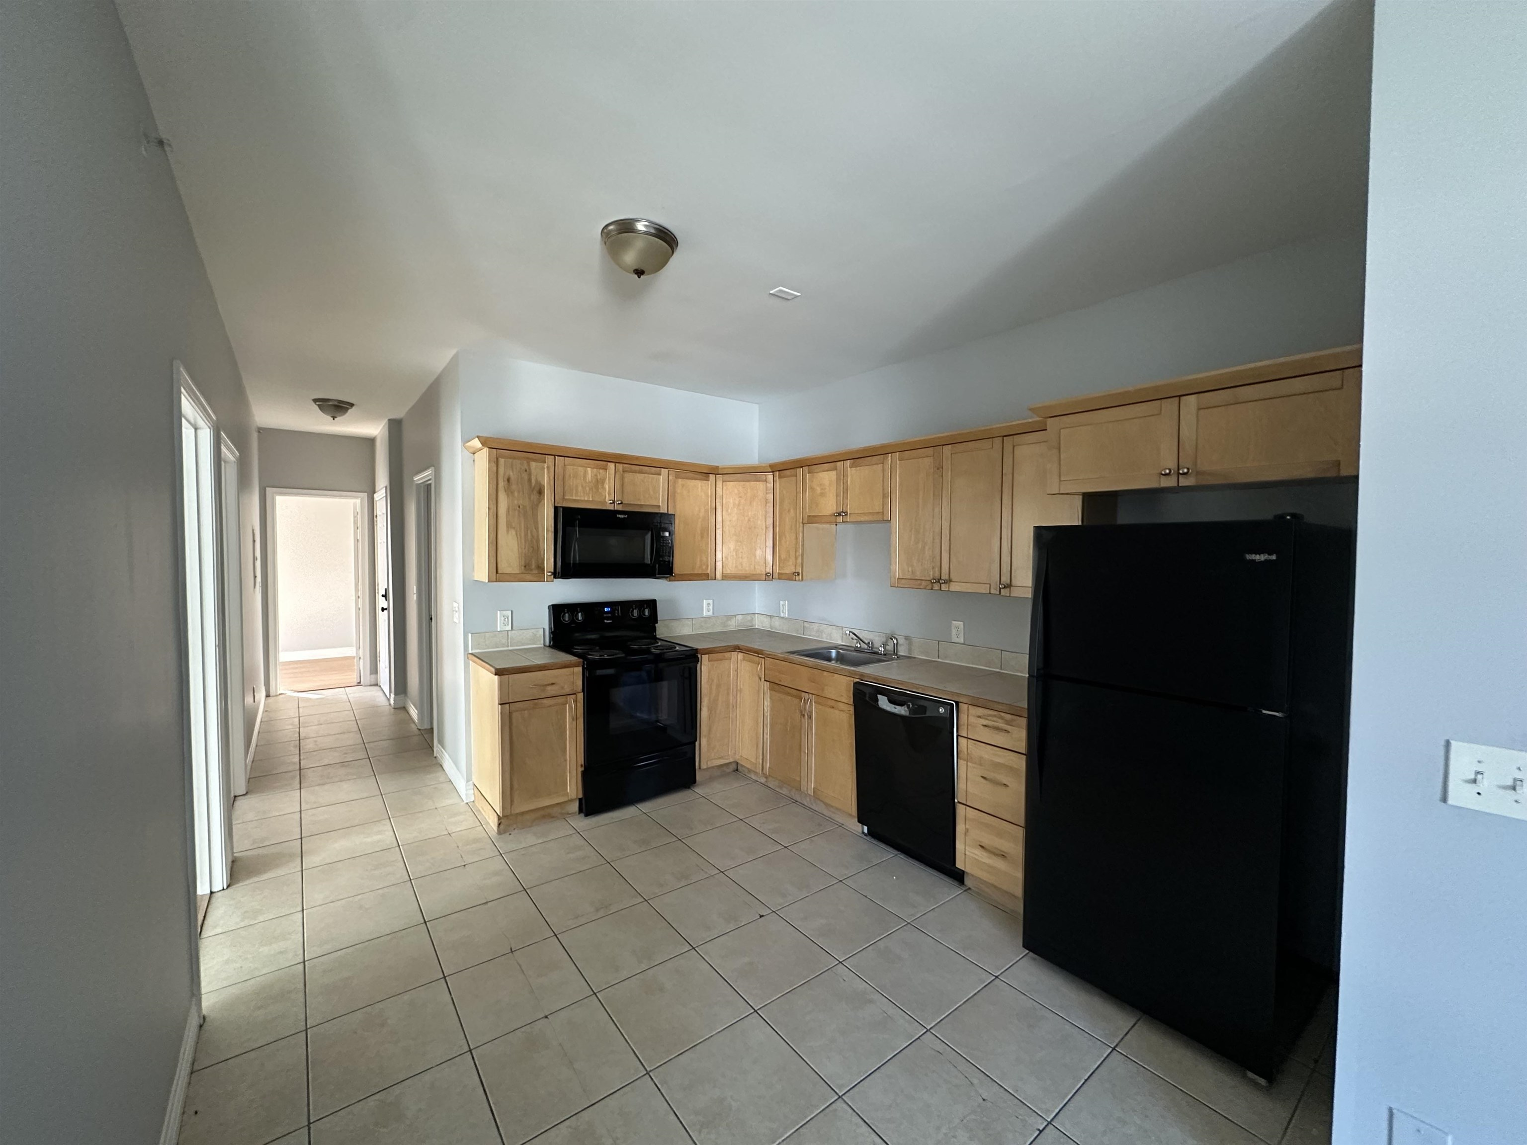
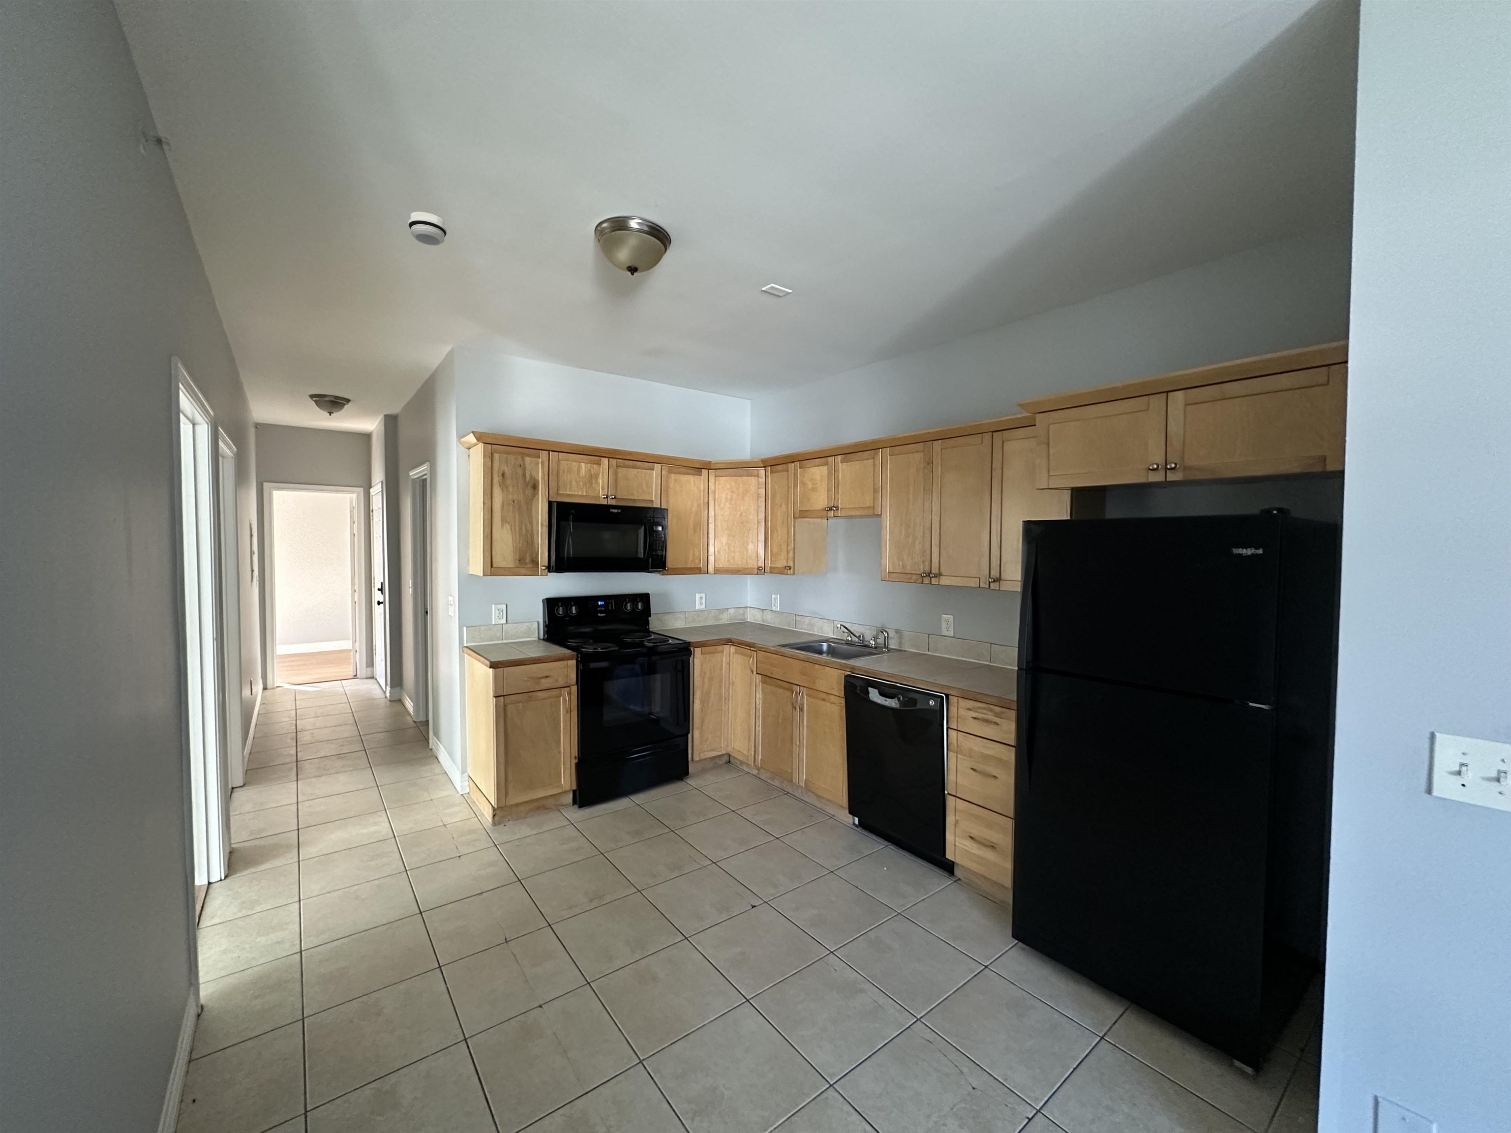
+ smoke detector (427, 230)
